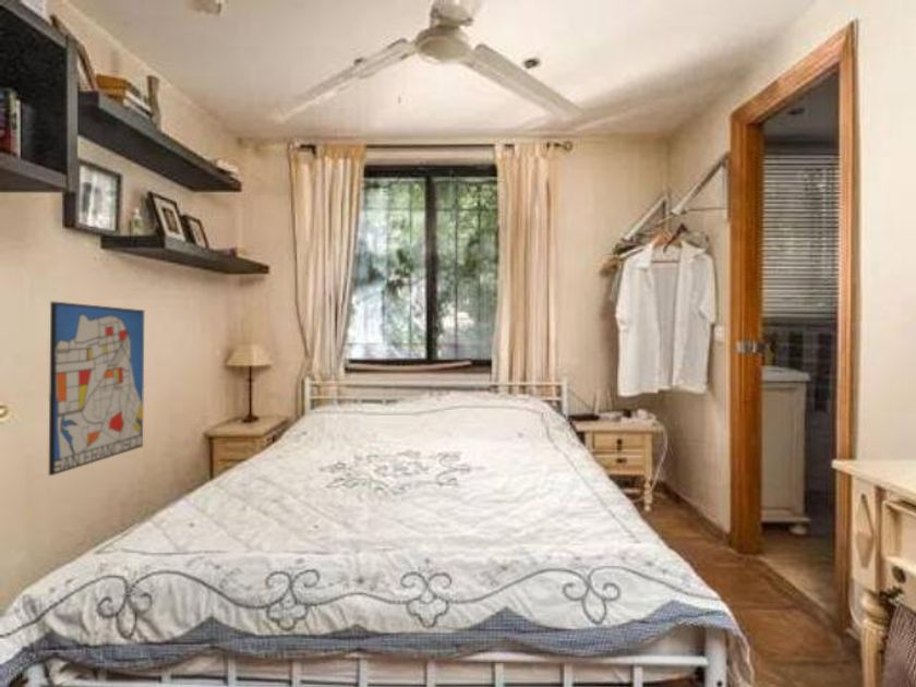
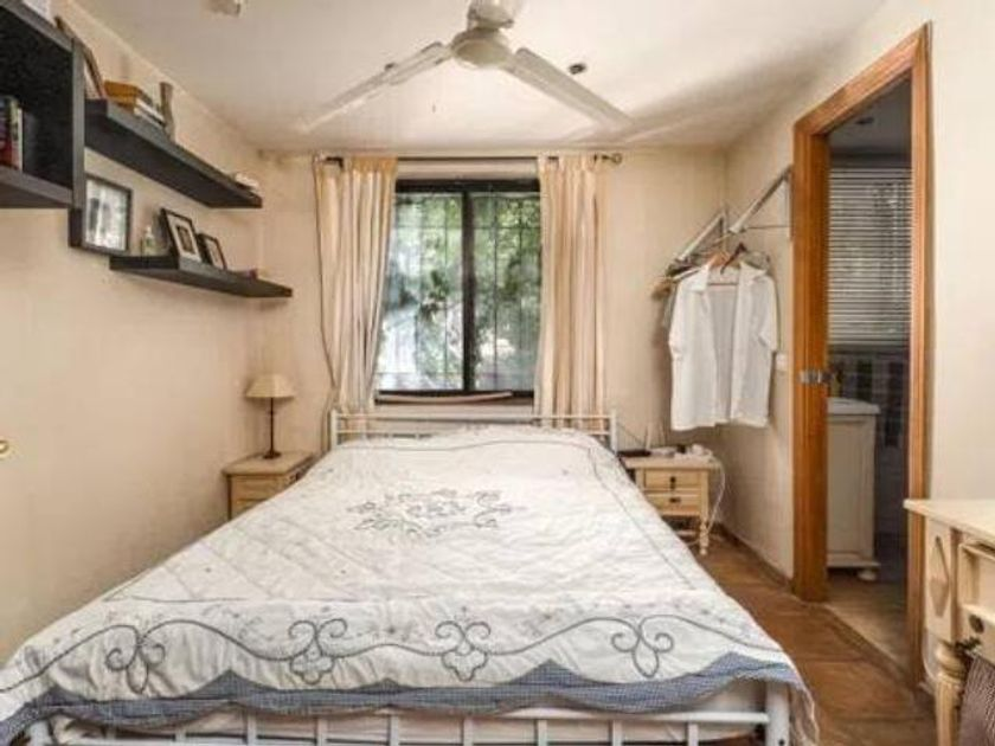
- wall art (101, 383)
